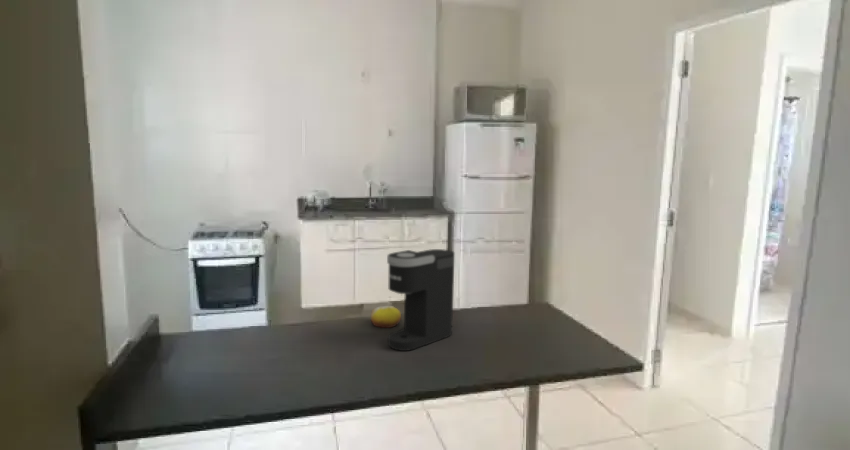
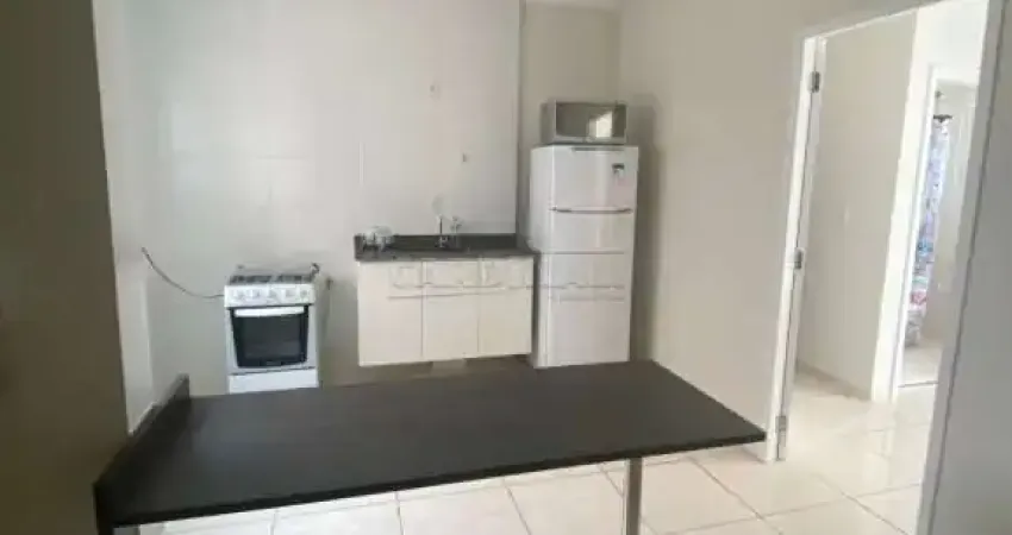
- coffee maker (421, 296)
- fruit (385, 314)
